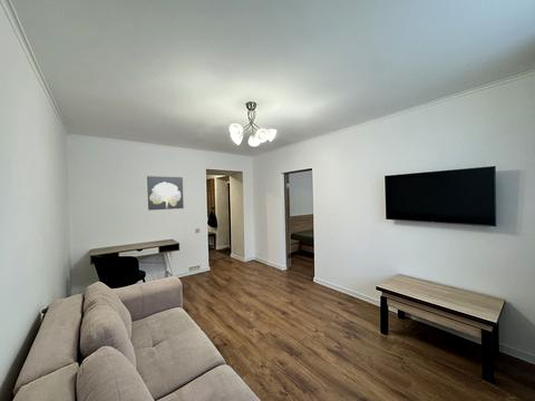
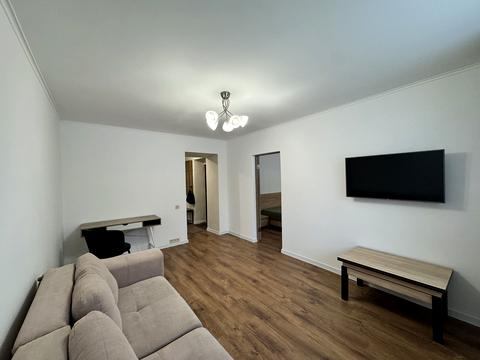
- wall art (166, 193)
